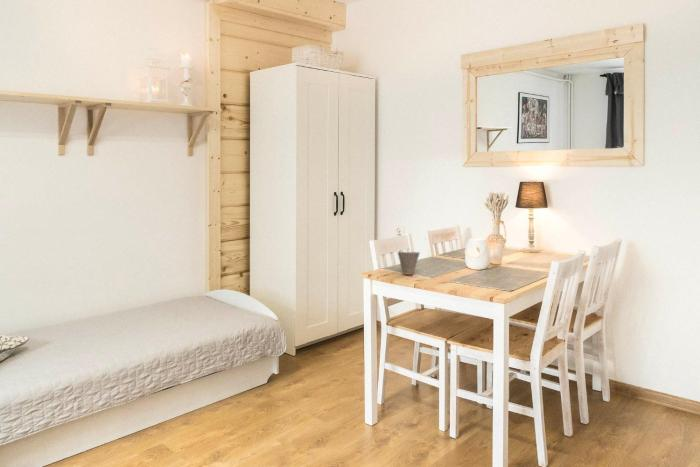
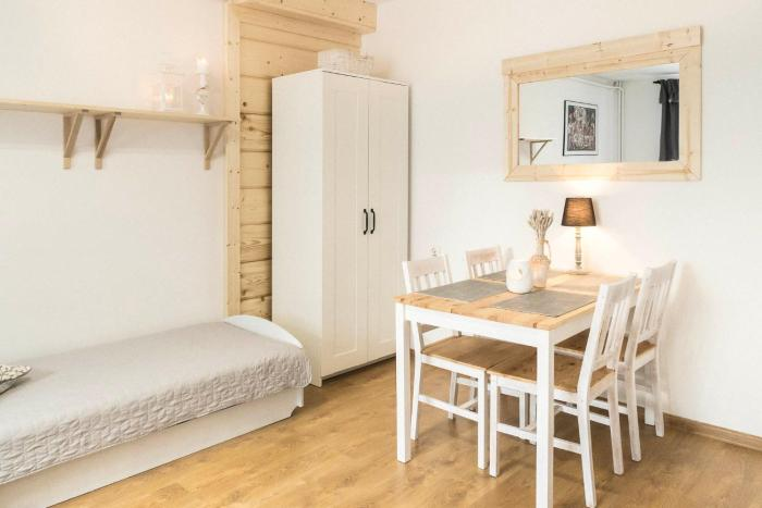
- cup (408, 262)
